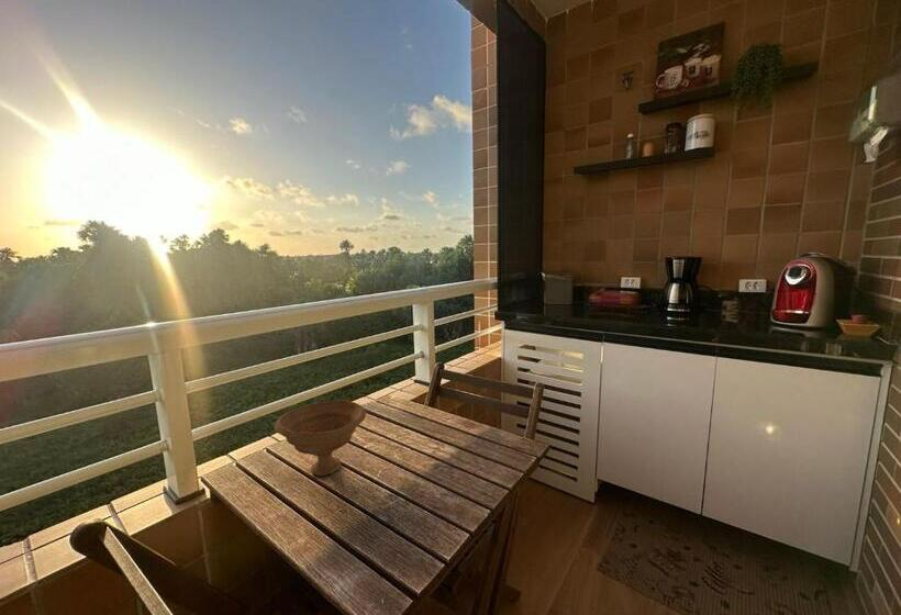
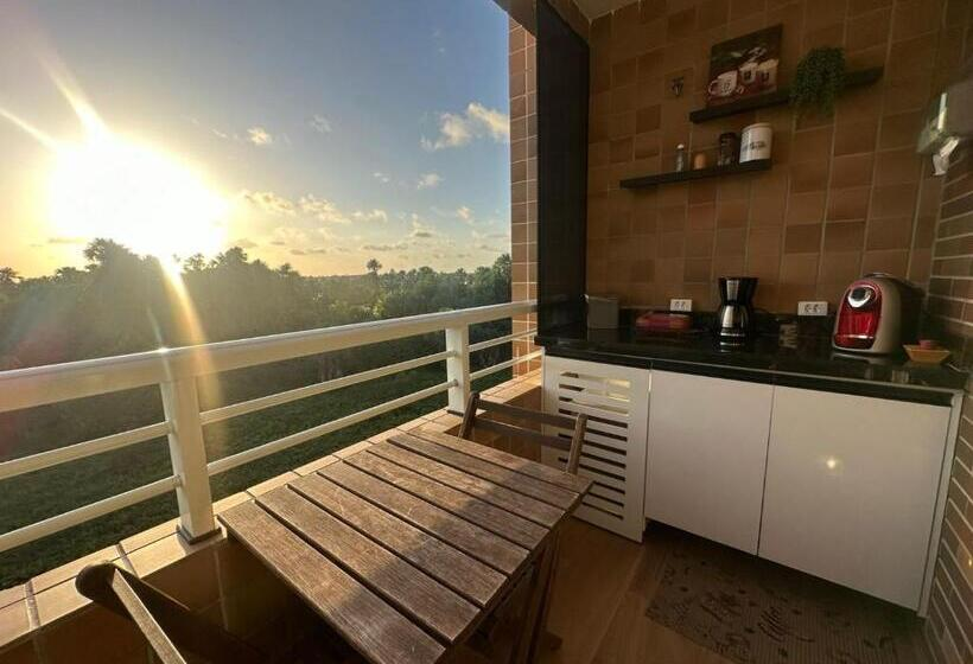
- bowl (323, 440)
